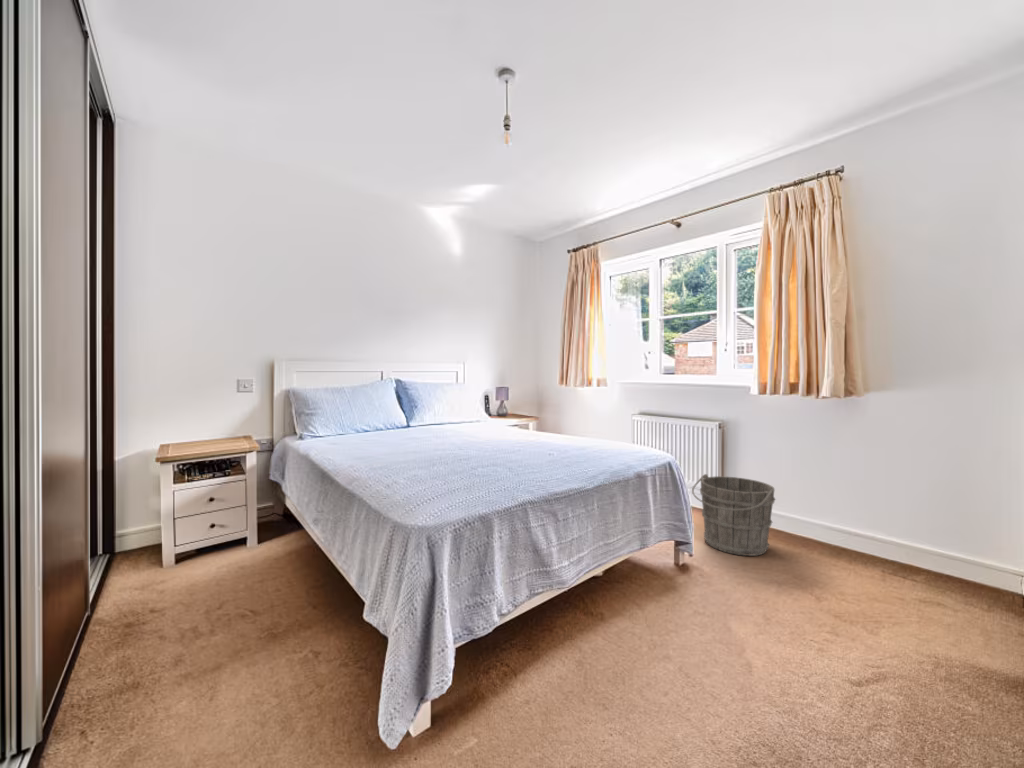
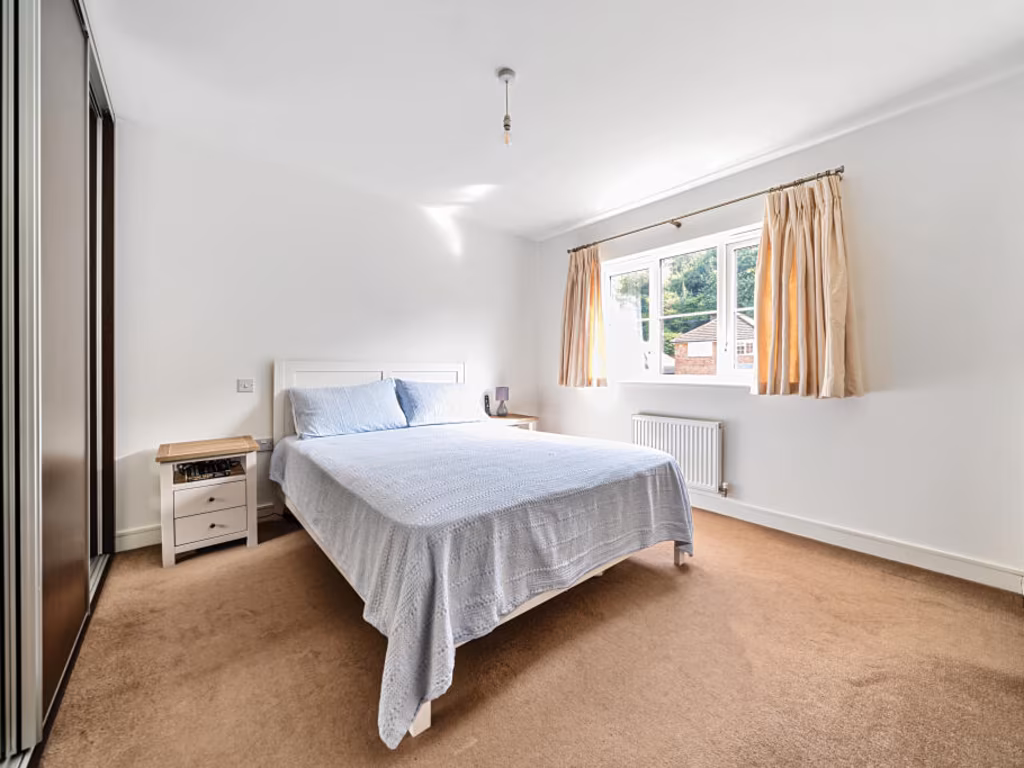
- bucket (734, 512)
